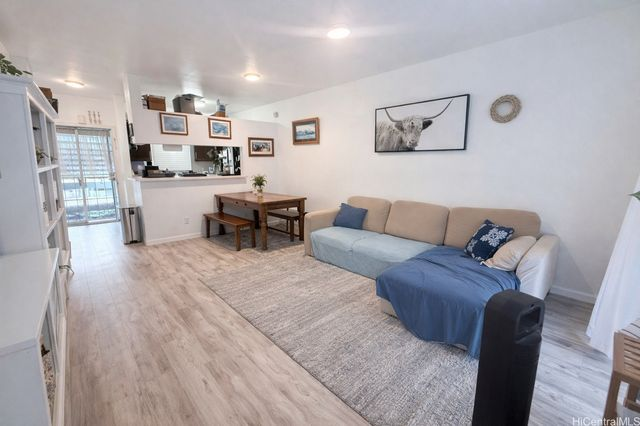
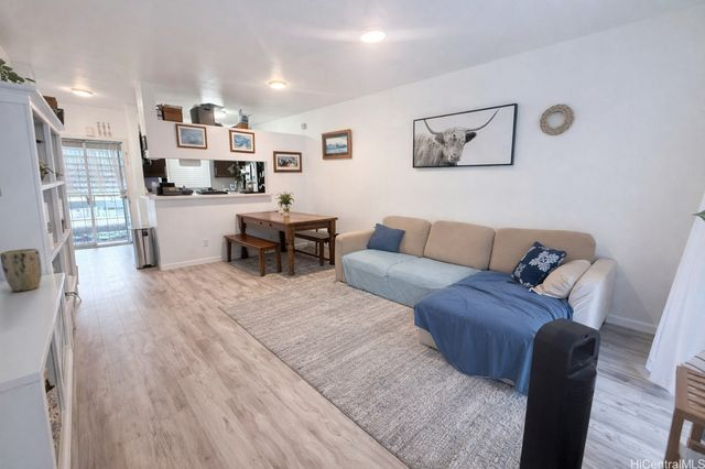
+ plant pot (22, 270)
